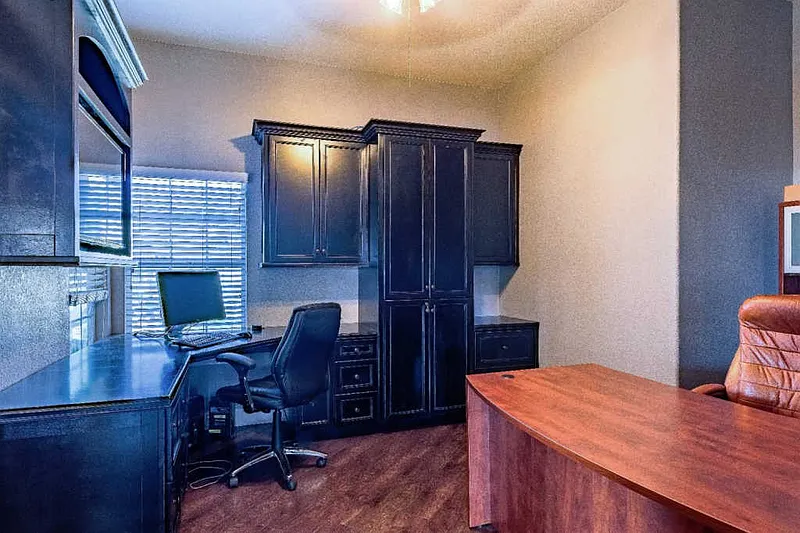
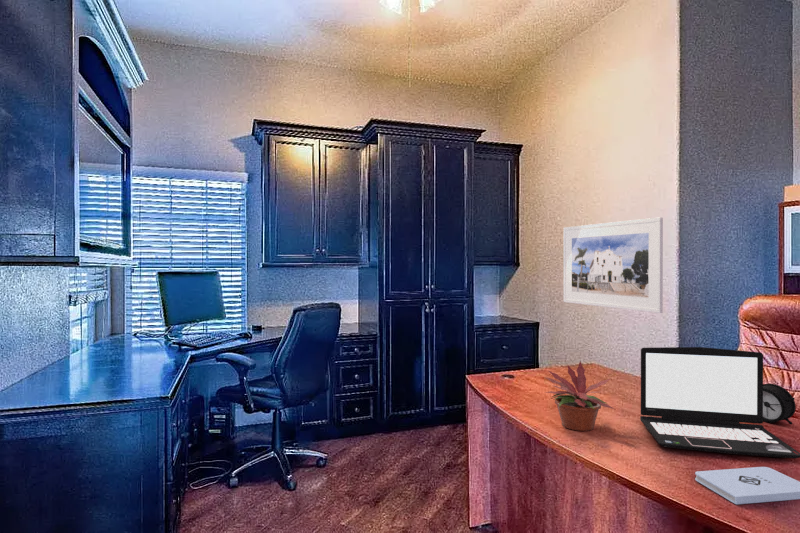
+ laptop (713, 397)
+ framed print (606, 265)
+ notepad (752, 484)
+ potted plant (577, 394)
+ alarm clock (767, 402)
